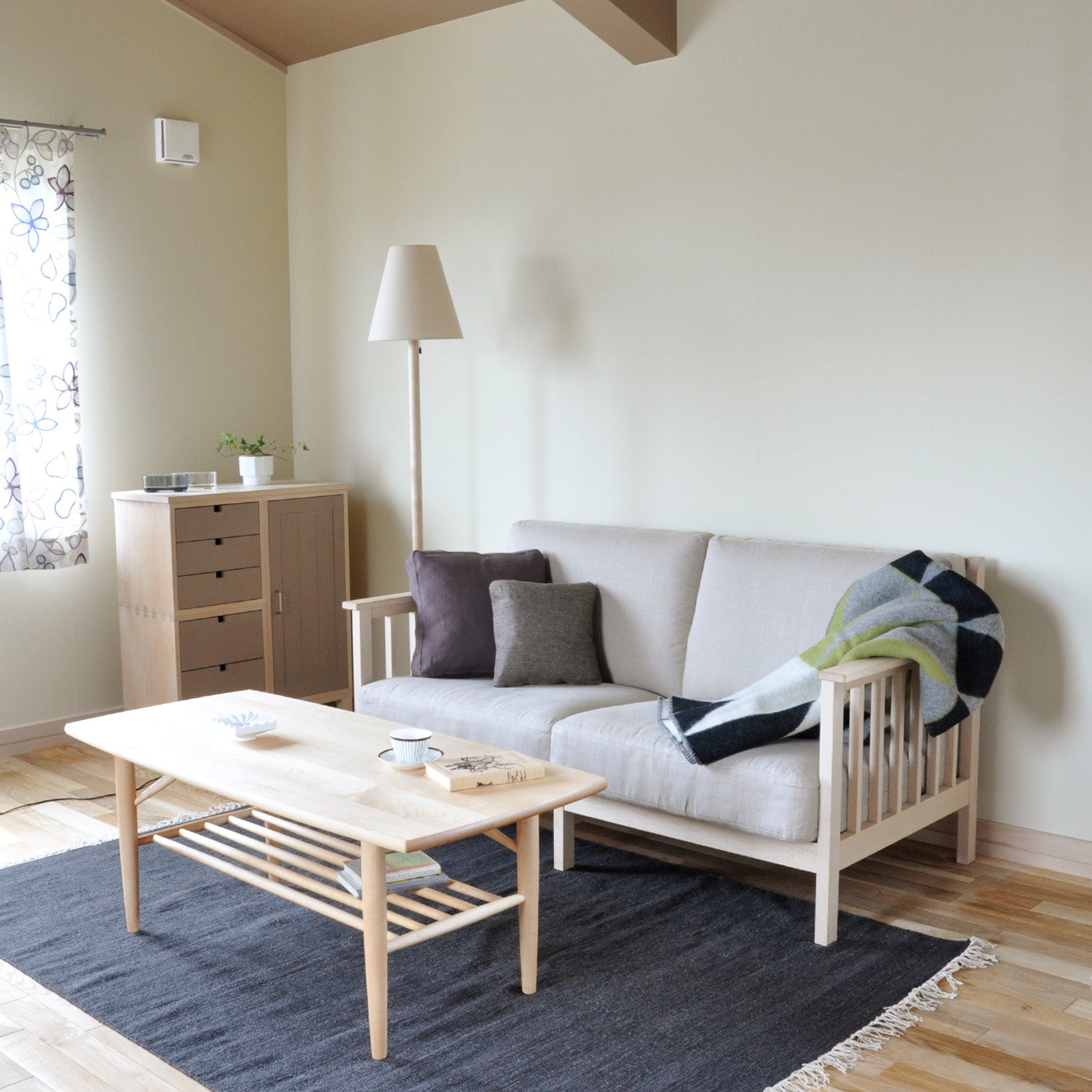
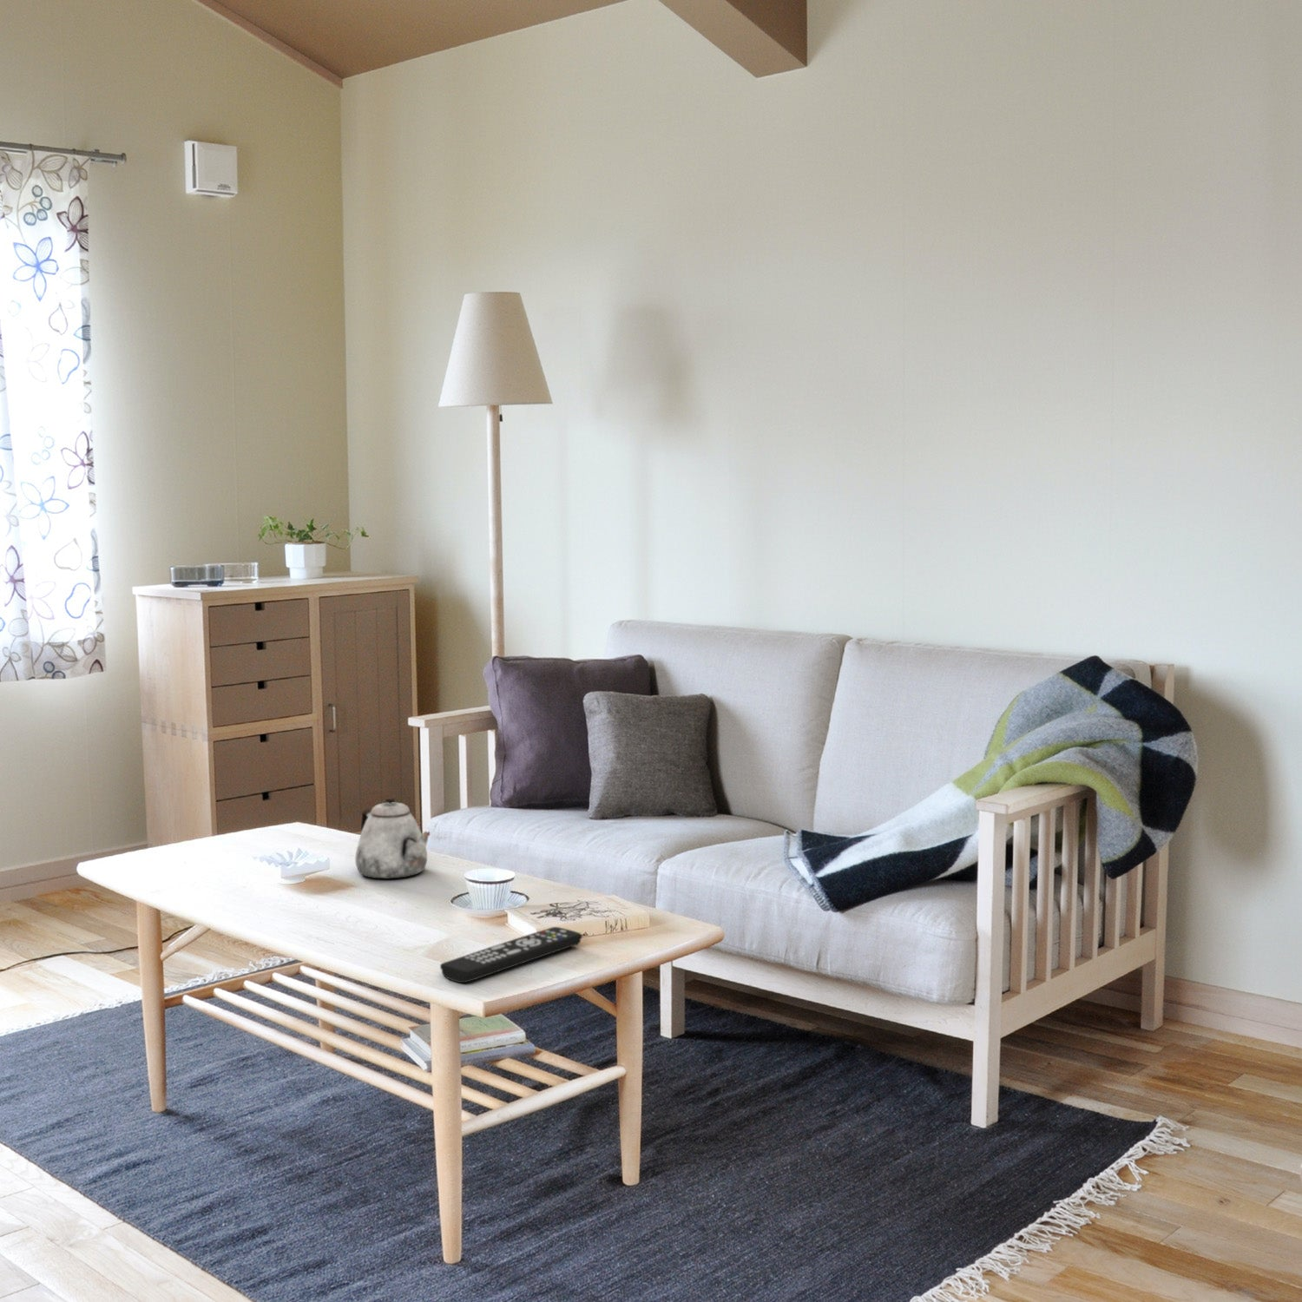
+ remote control (513, 954)
+ teapot (395, 836)
